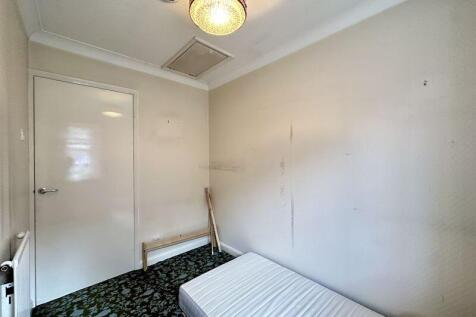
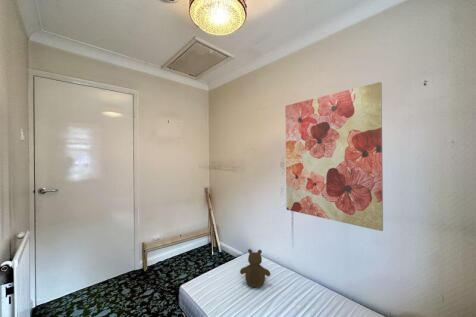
+ wall art (325, 157)
+ teddy bear (255, 264)
